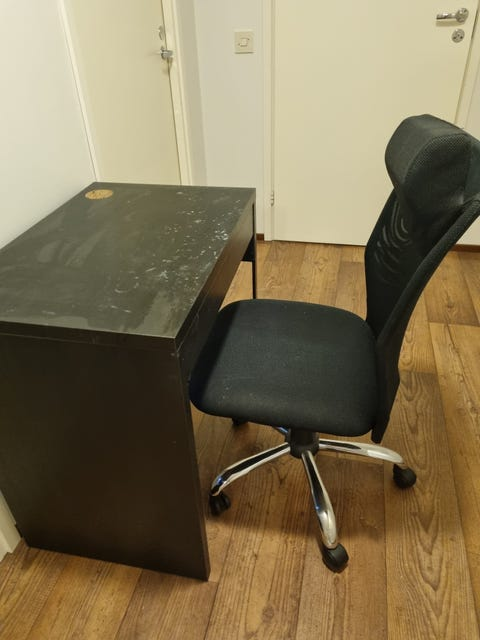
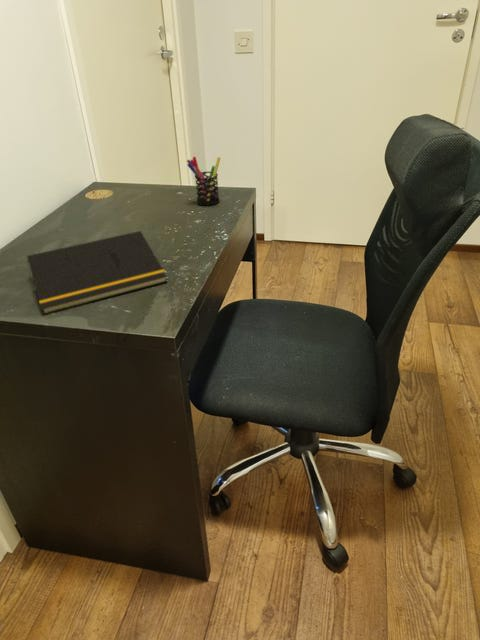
+ pen holder (206, 179)
+ notepad (96, 268)
